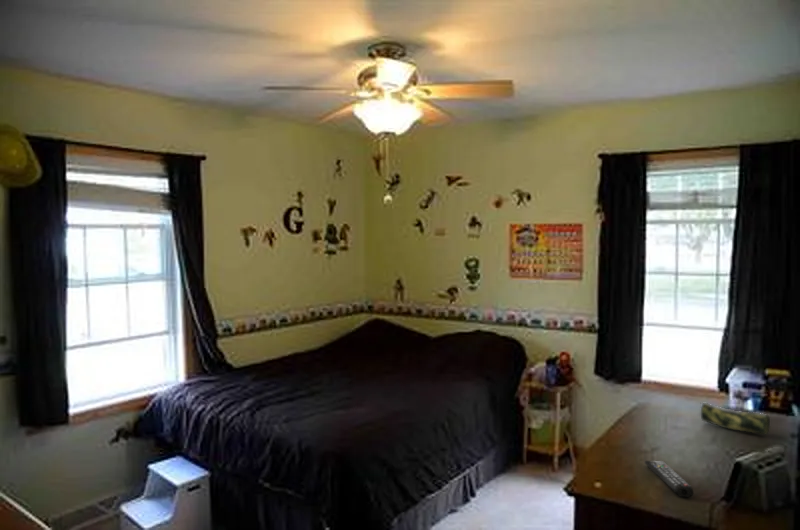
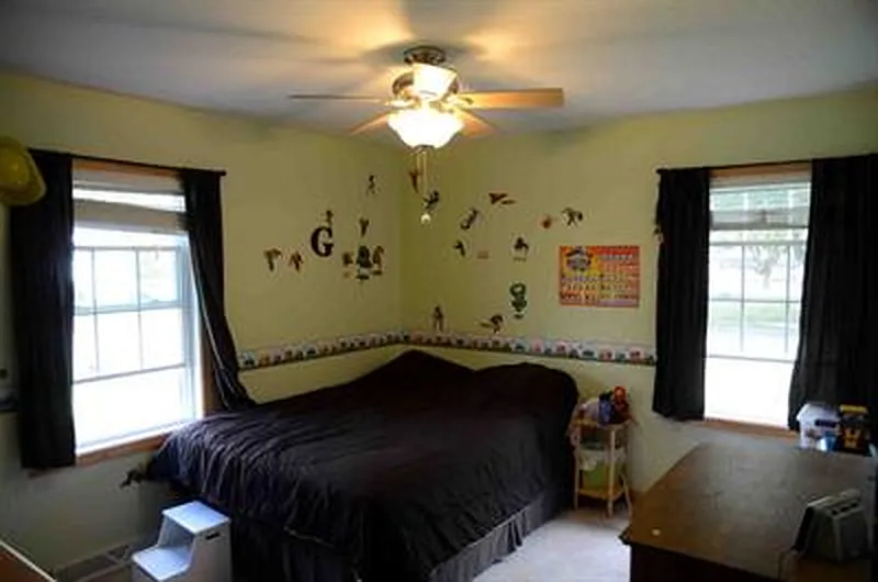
- remote control (667, 476)
- pencil case (732, 418)
